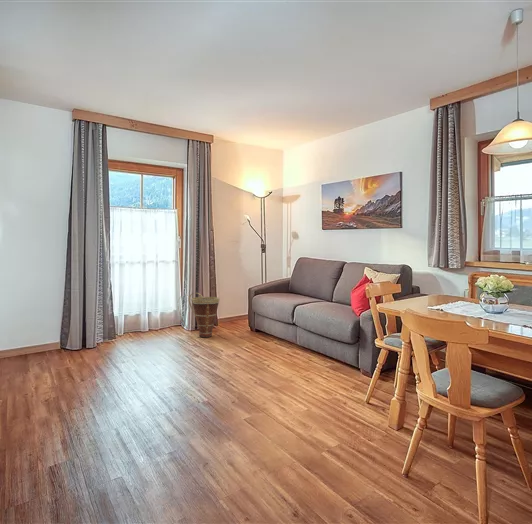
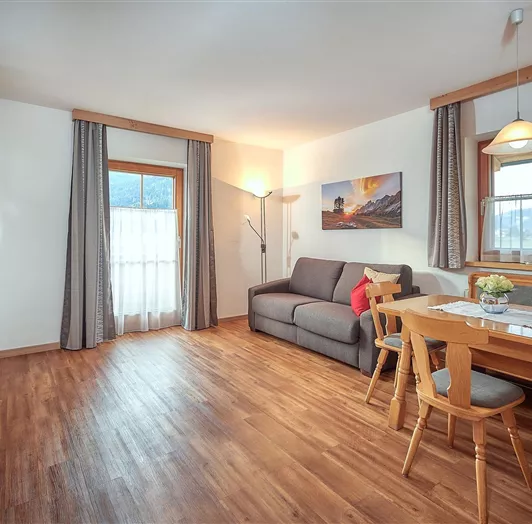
- basket (198, 314)
